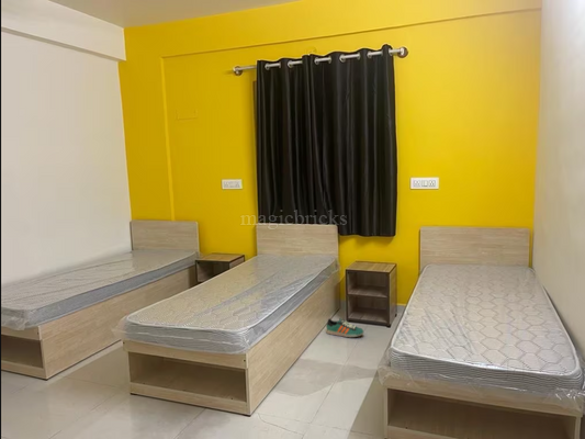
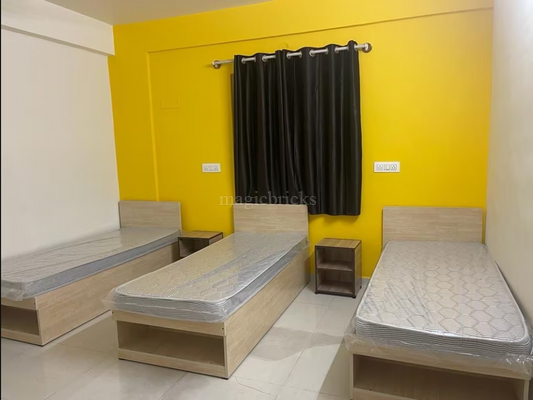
- sneaker (344, 327)
